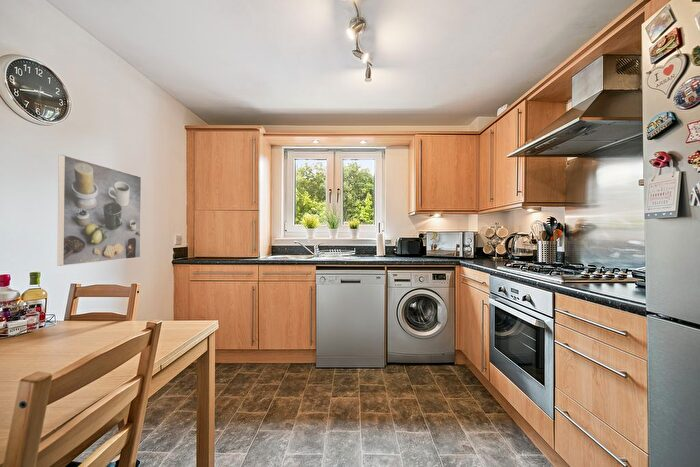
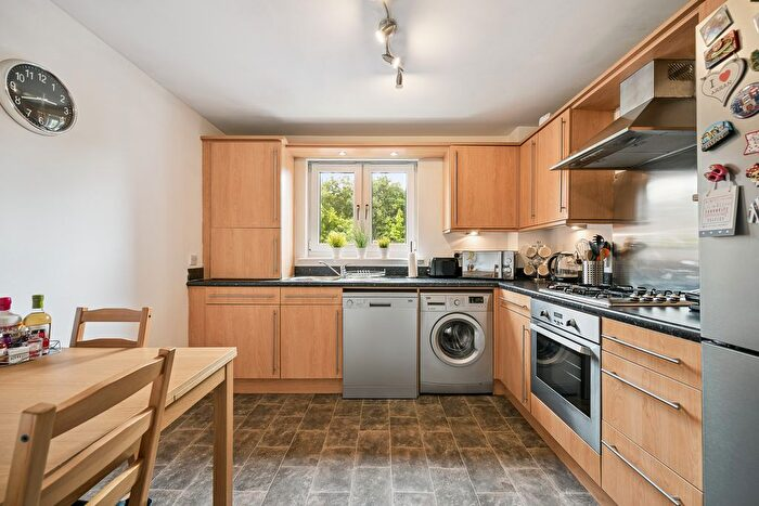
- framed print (105, 214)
